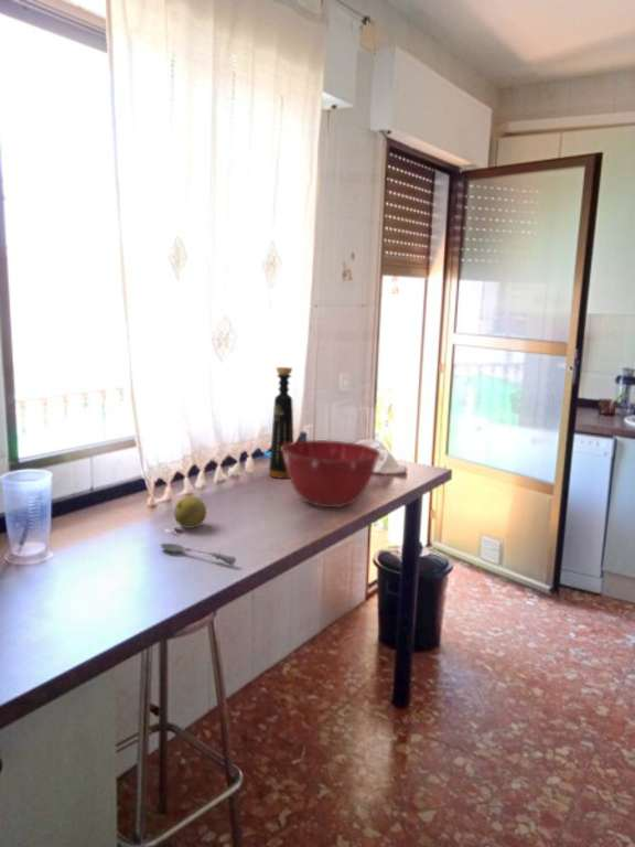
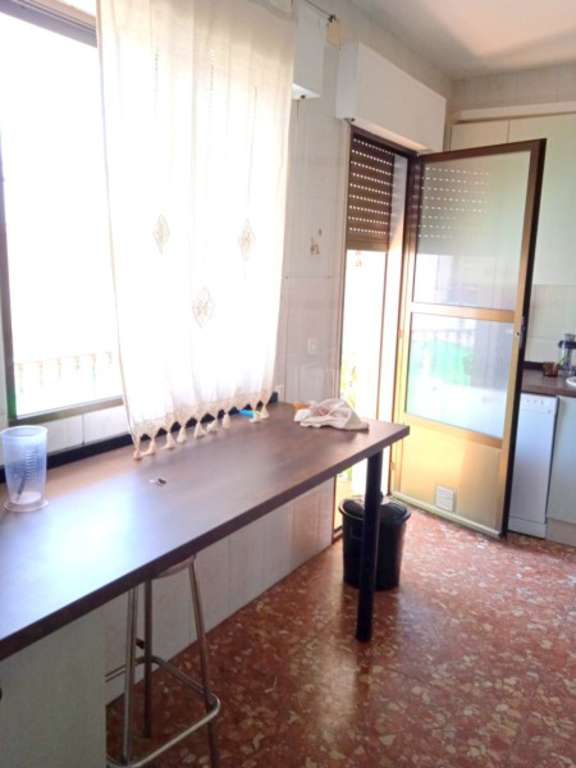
- fruit (190, 512)
- soupspoon (196, 550)
- bottle (282, 421)
- mixing bowl (330, 474)
